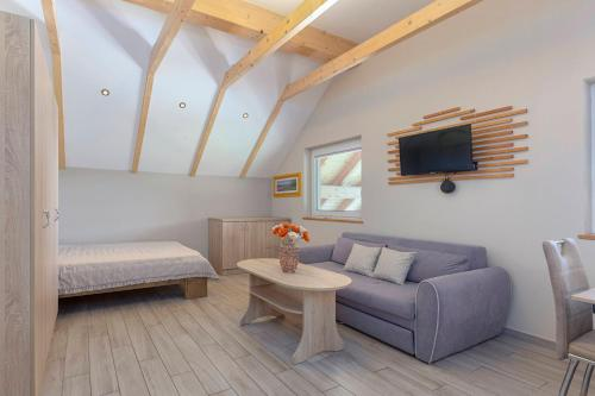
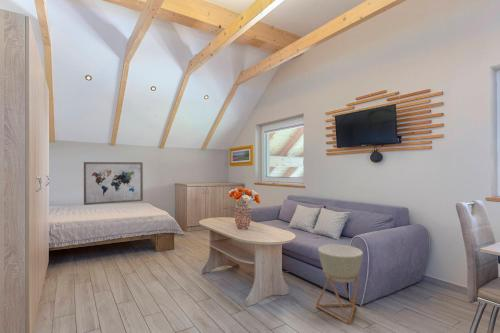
+ planter (340, 280)
+ wall art (114, 182)
